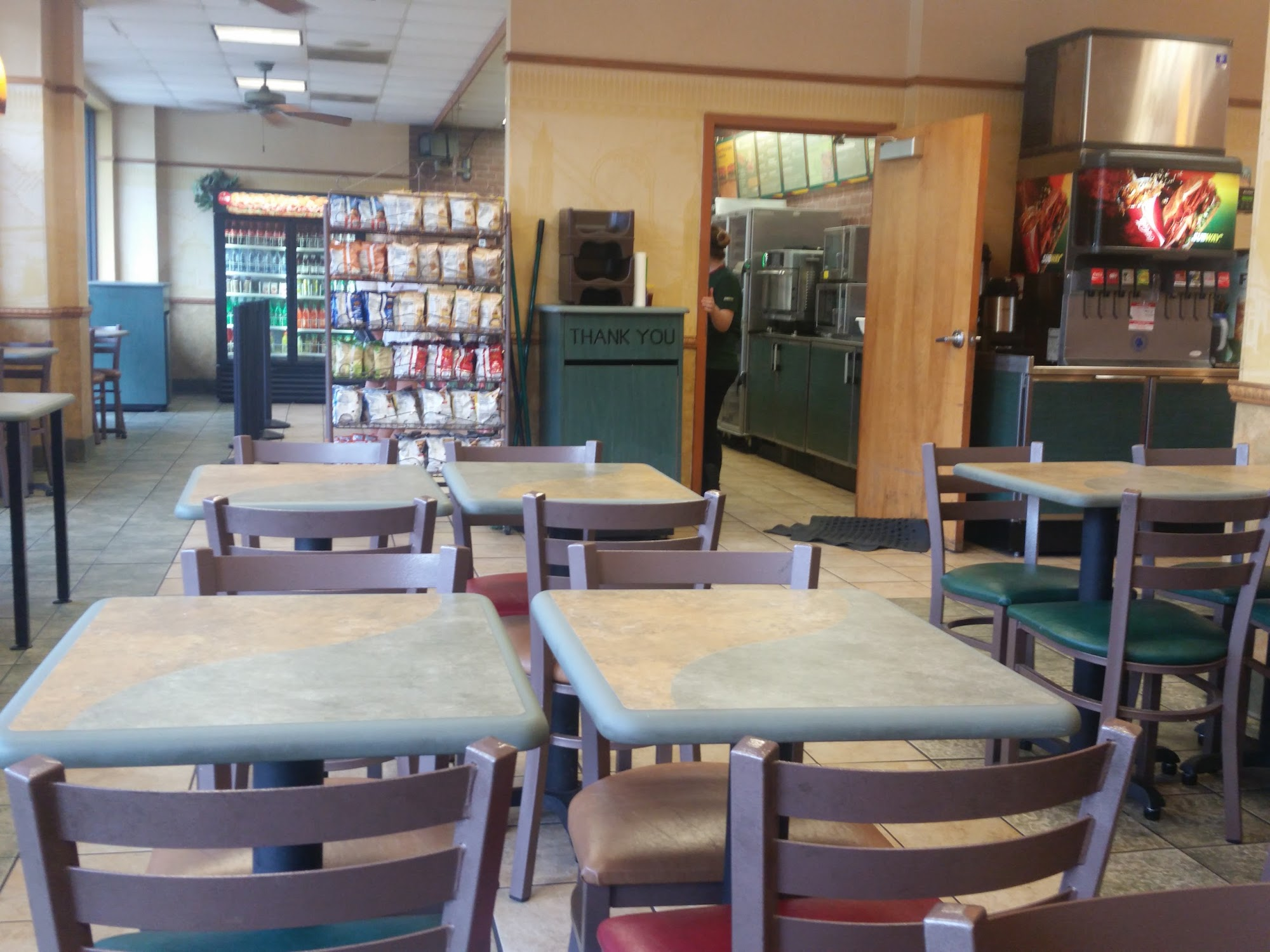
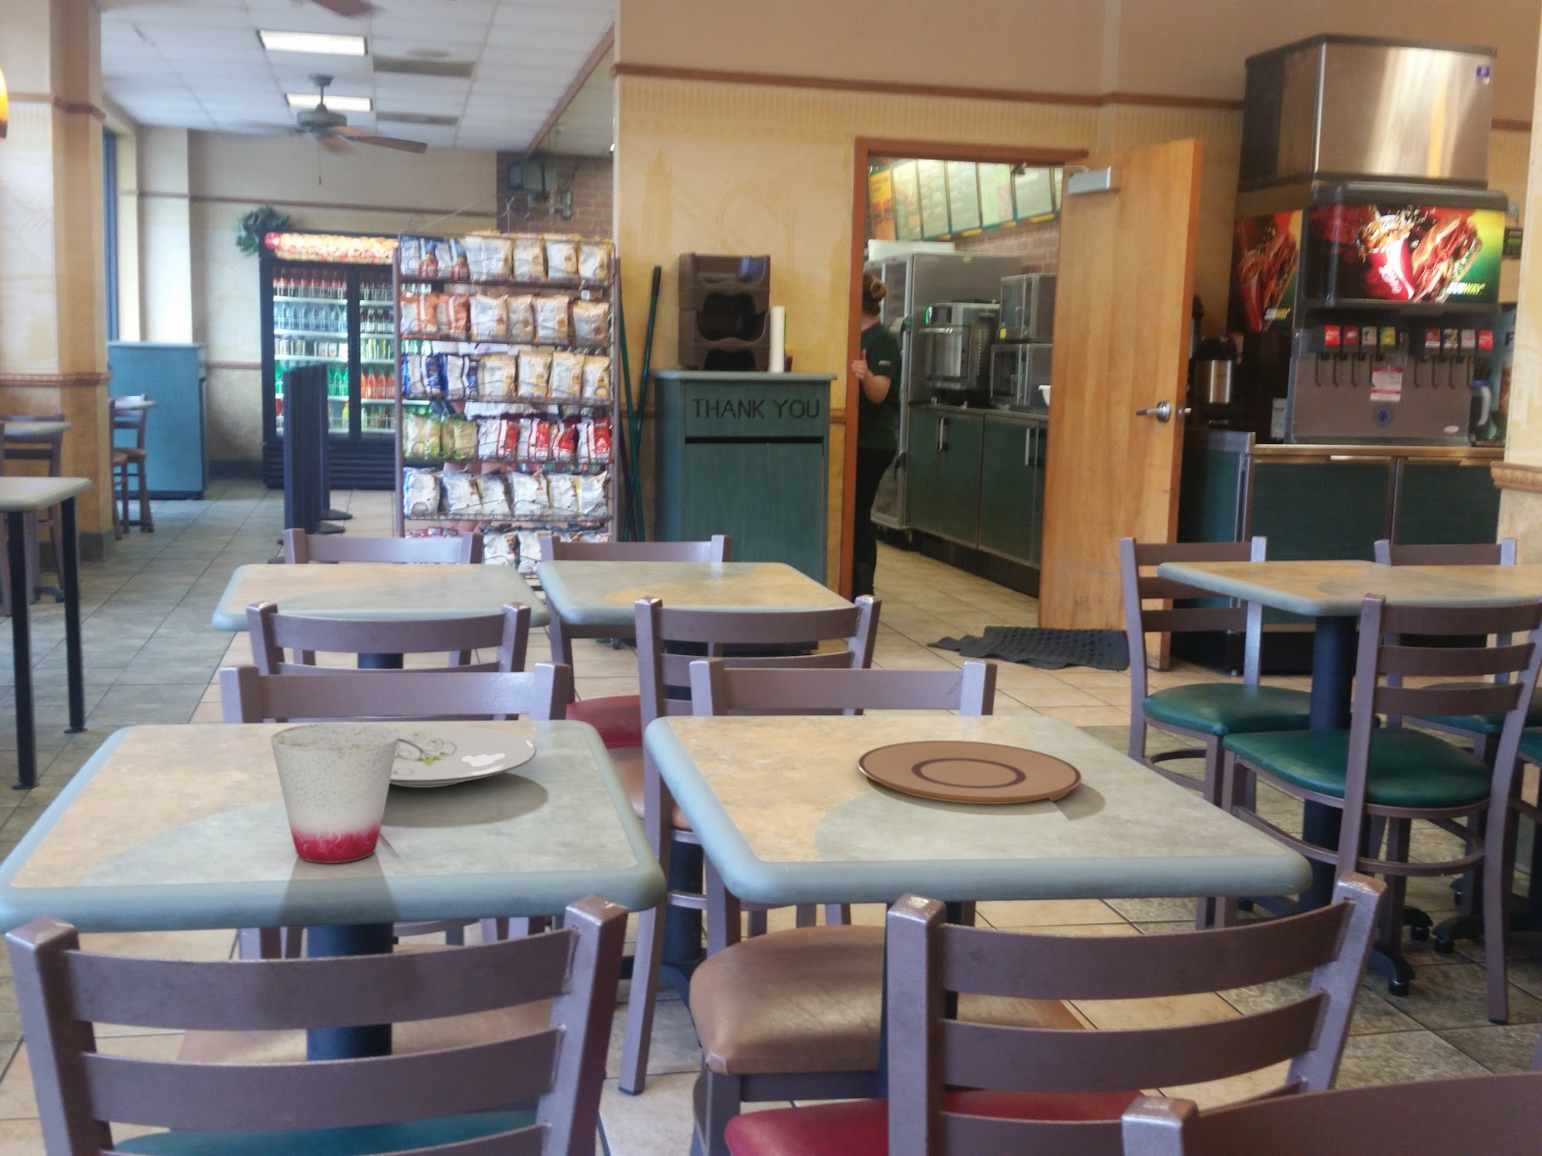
+ plate (969, 773)
+ cup (335, 794)
+ plate (426, 764)
